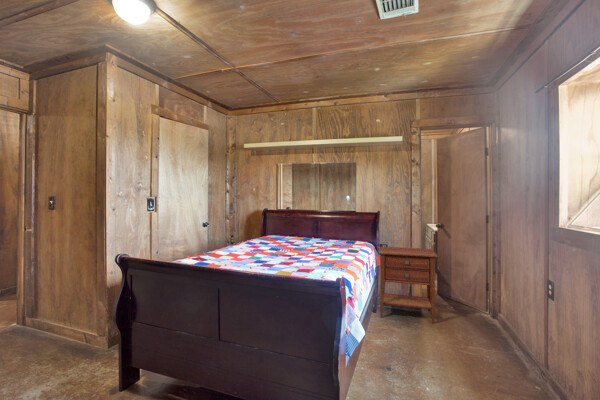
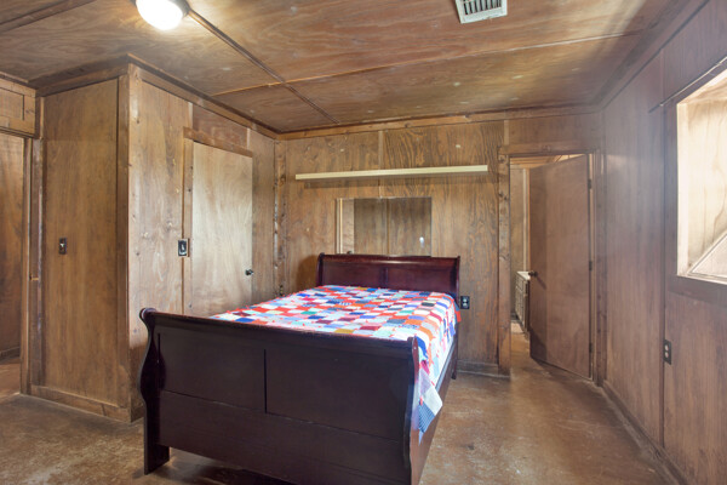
- nightstand (406, 282)
